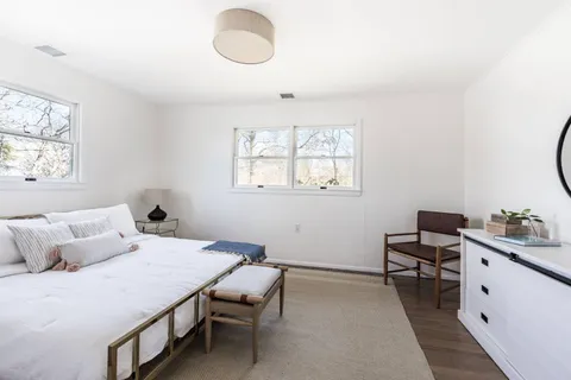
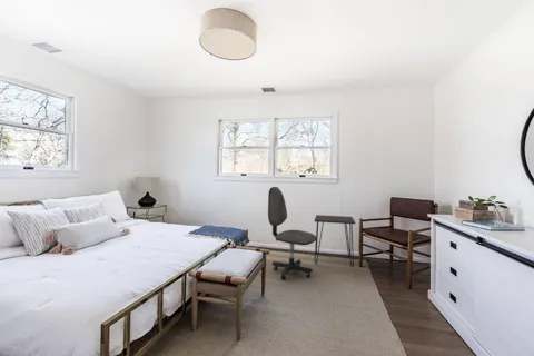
+ office chair (293, 230)
+ desk (346, 238)
